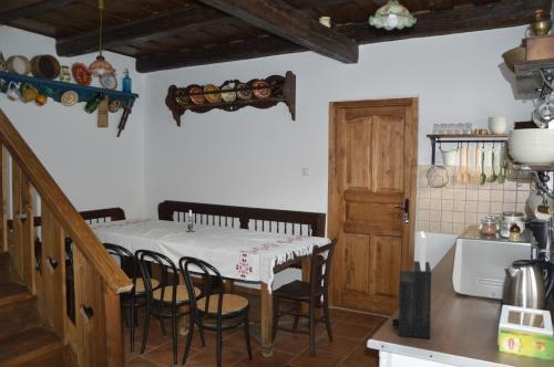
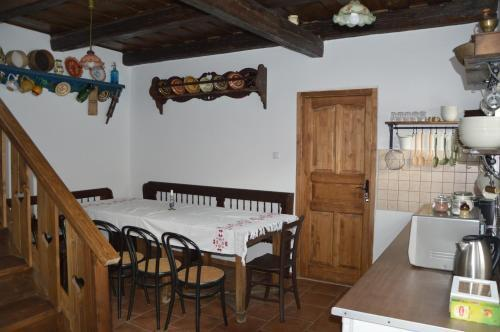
- knife block (411, 281)
